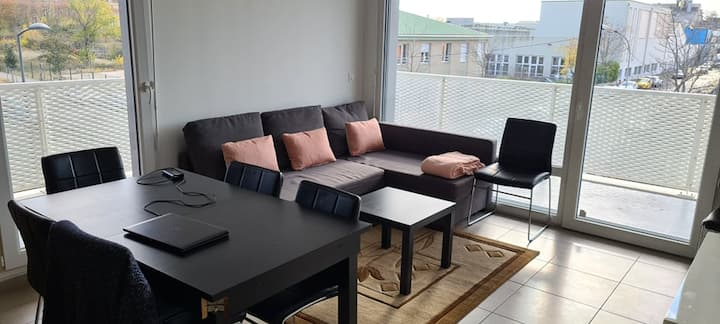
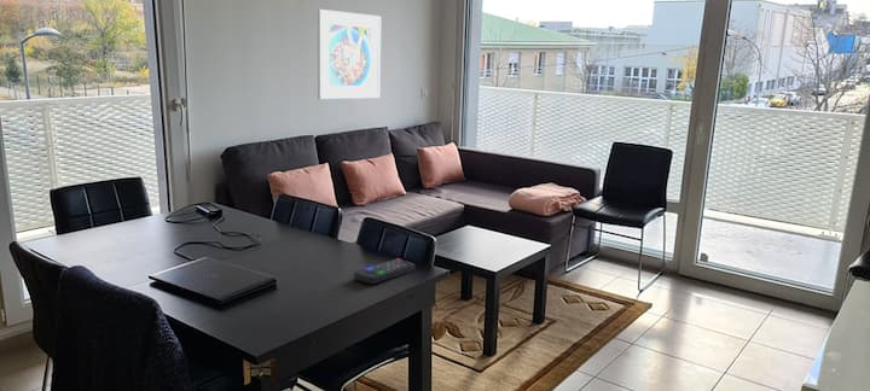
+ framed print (350, 56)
+ remote control (384, 270)
